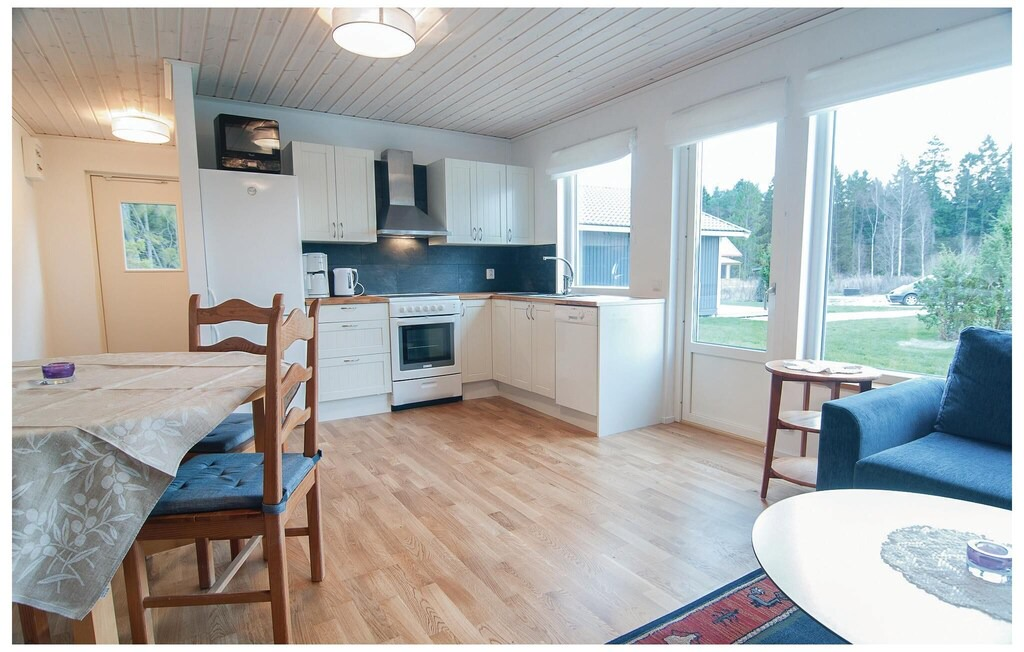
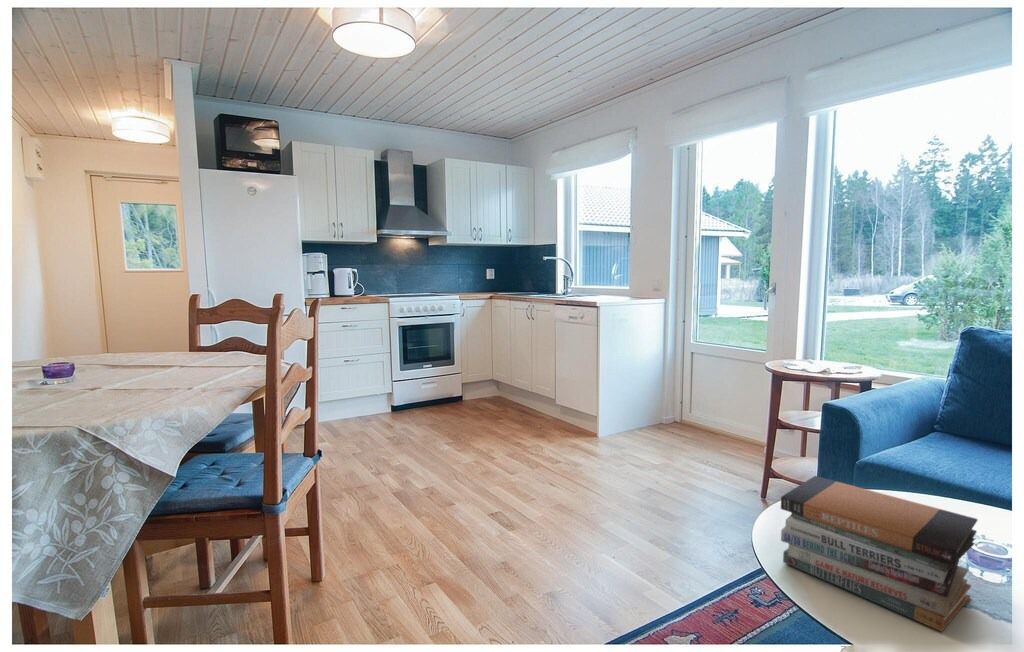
+ book stack (870, 542)
